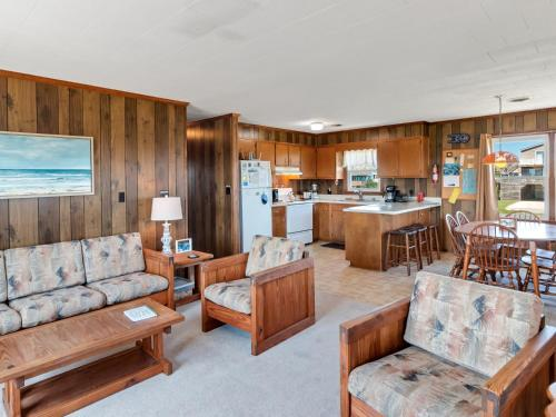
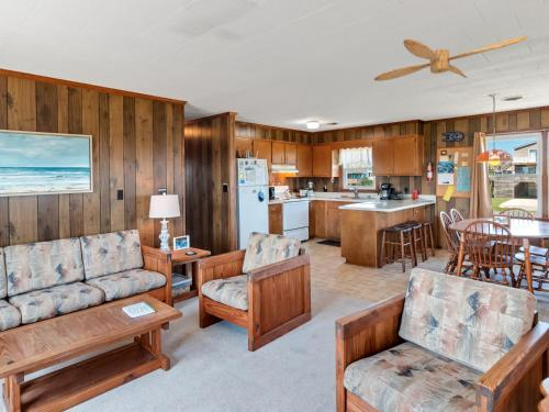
+ ceiling fan (439, 62)
